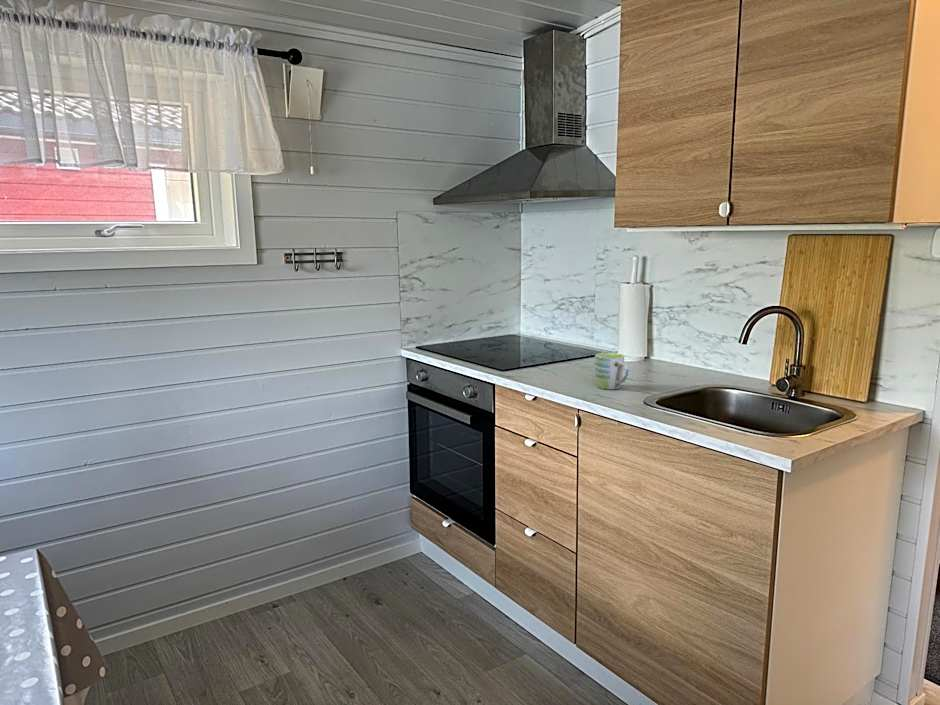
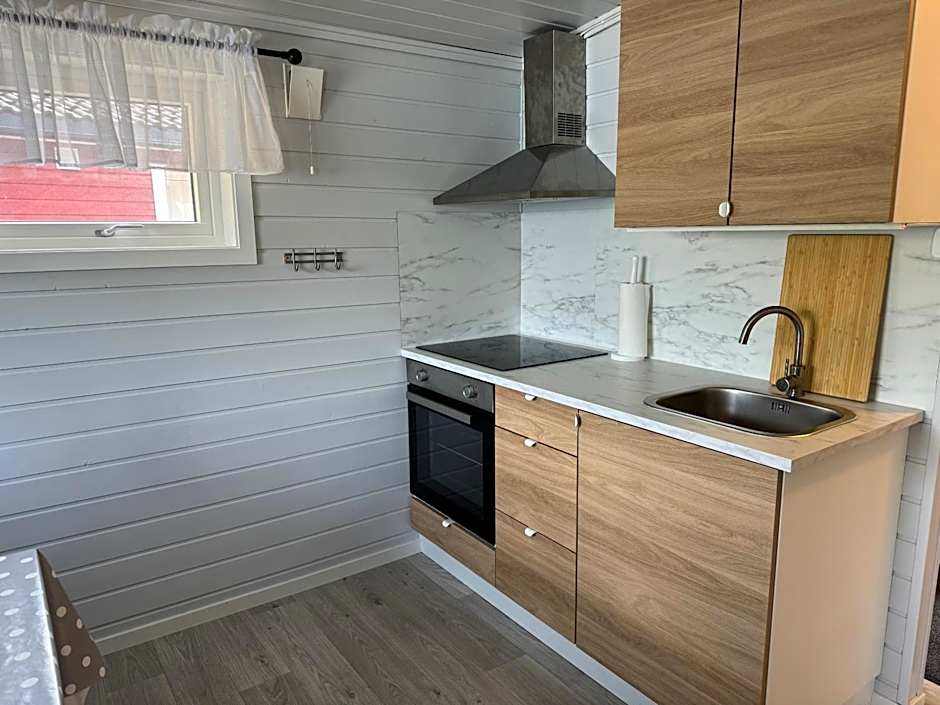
- mug (612, 371)
